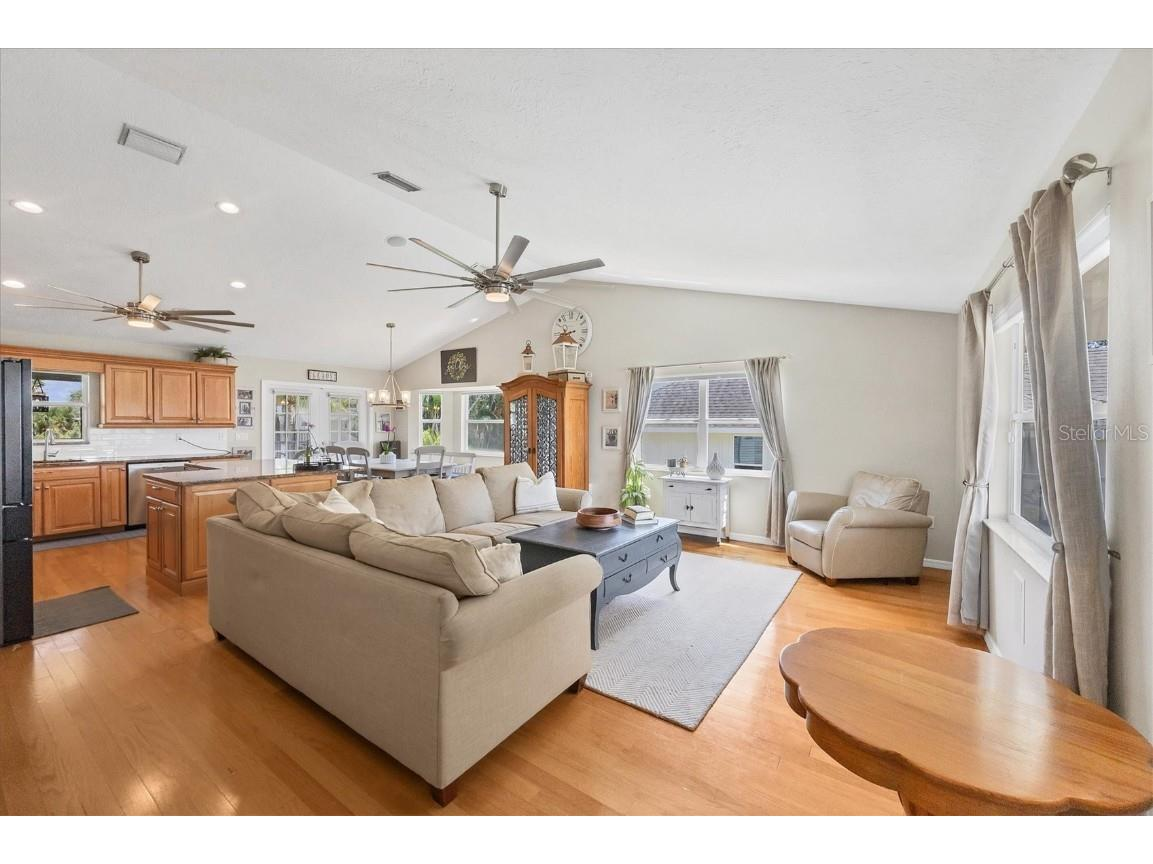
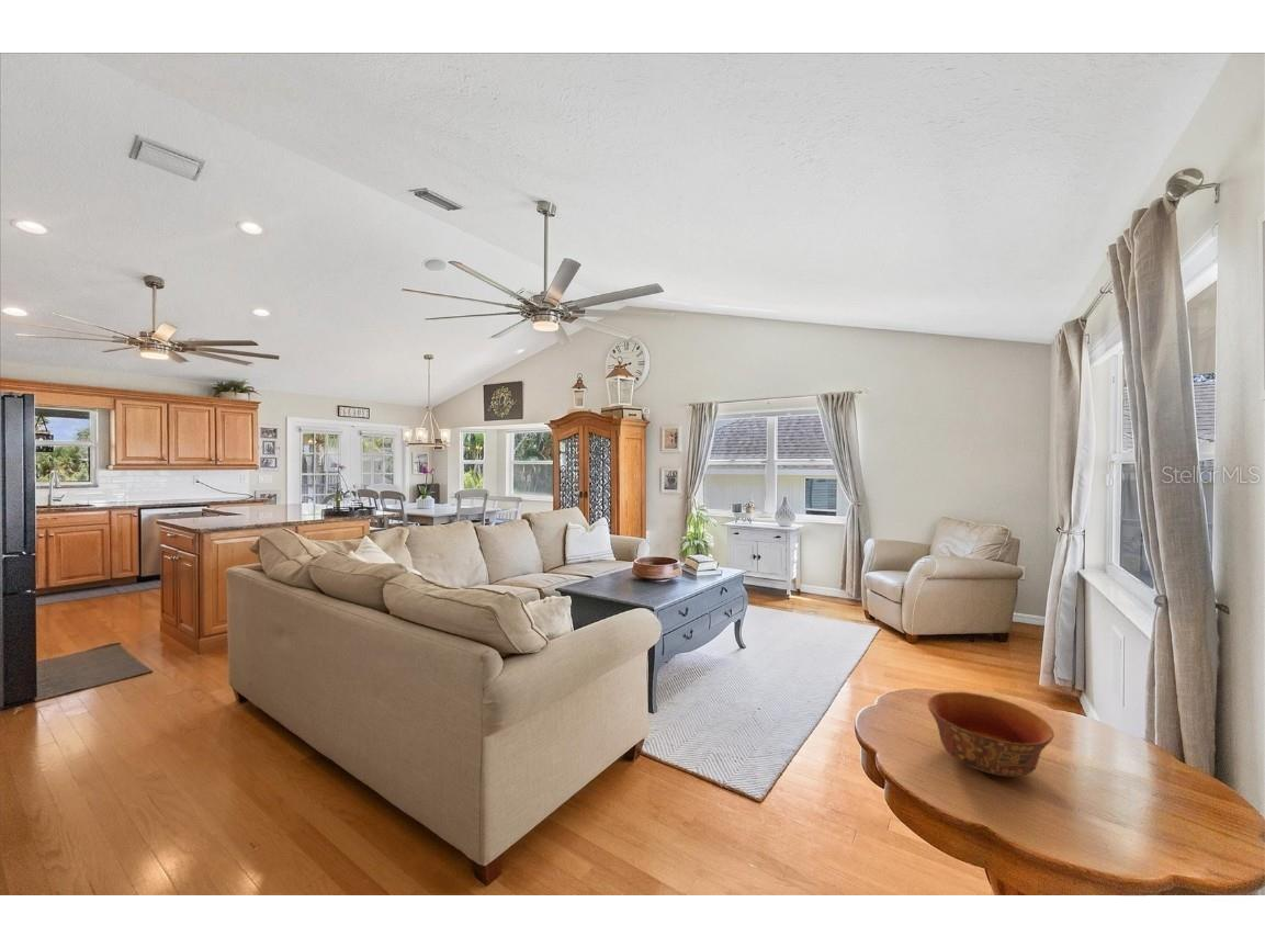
+ bowl (986, 737)
